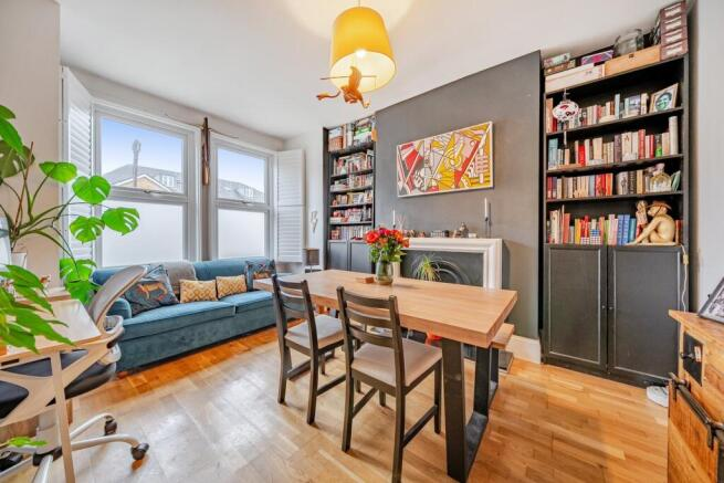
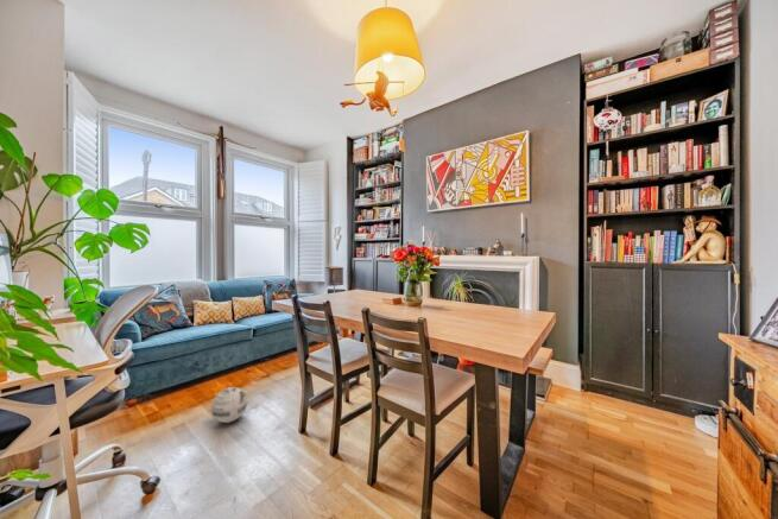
+ ball (229, 404)
